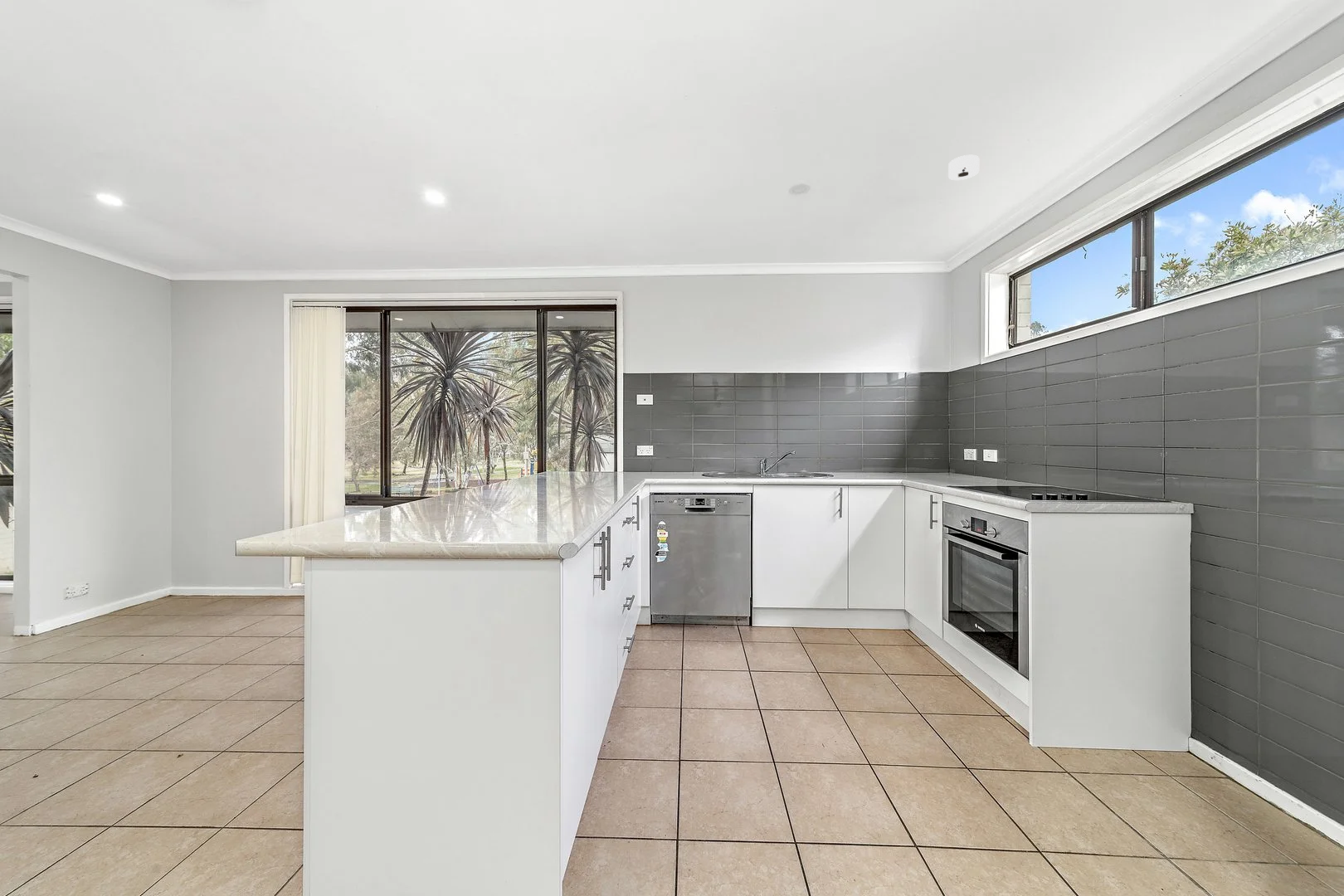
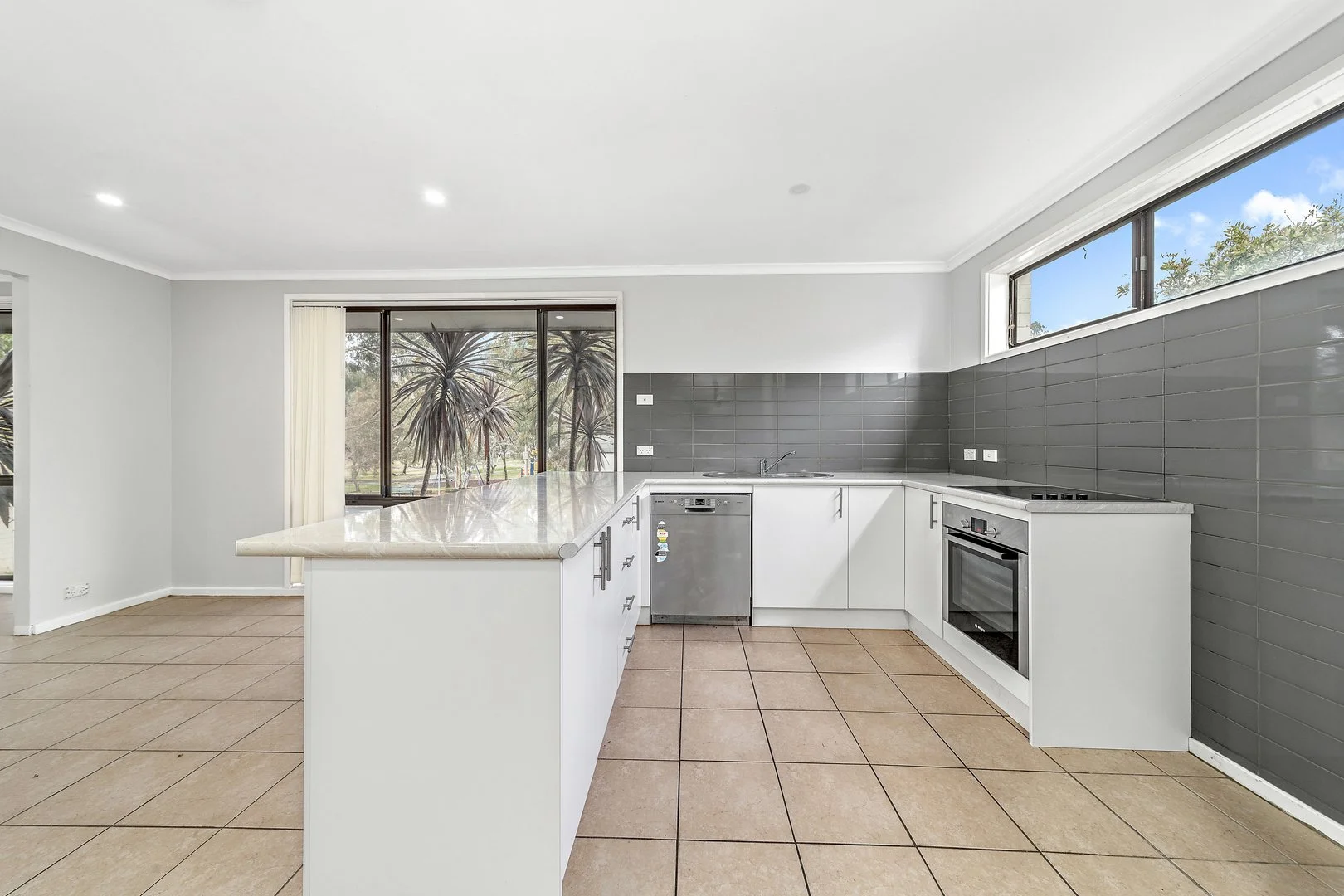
- smoke detector (963, 168)
